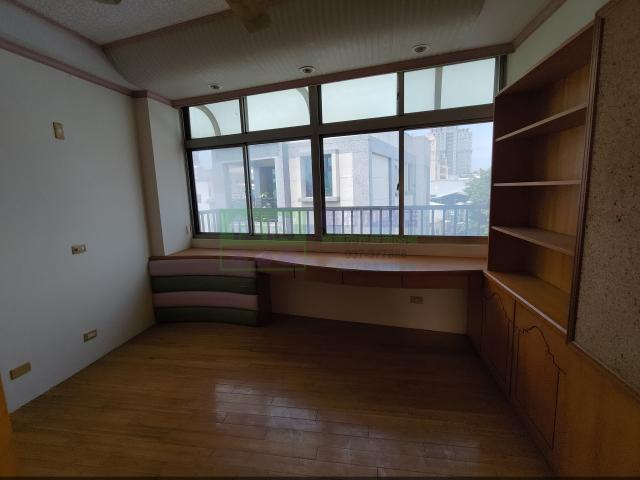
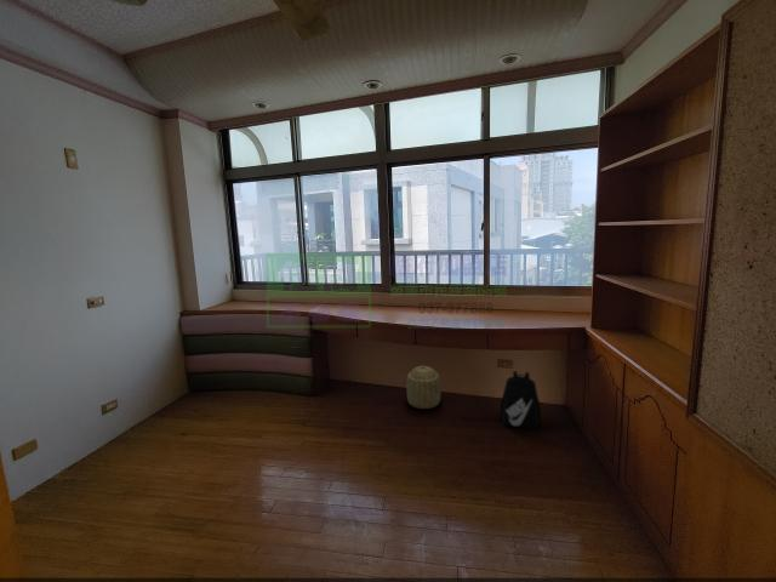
+ backpack (520, 395)
+ basket (423, 384)
